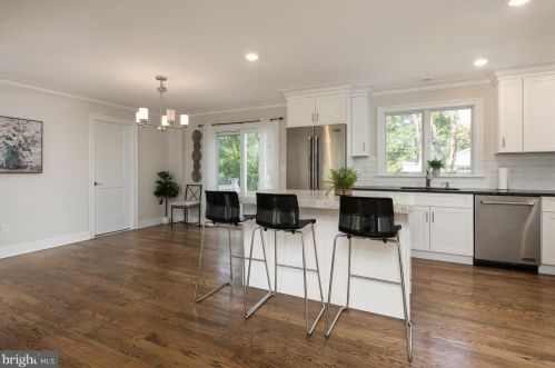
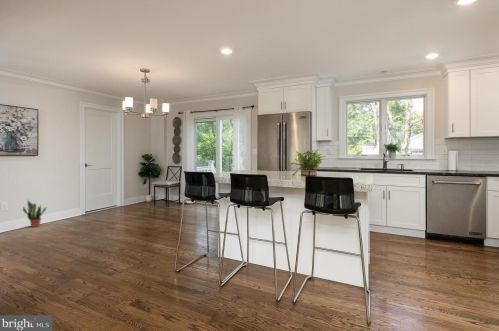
+ potted plant (36, 212)
